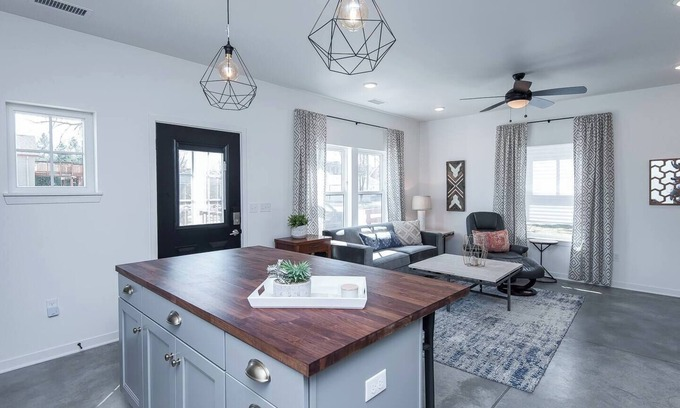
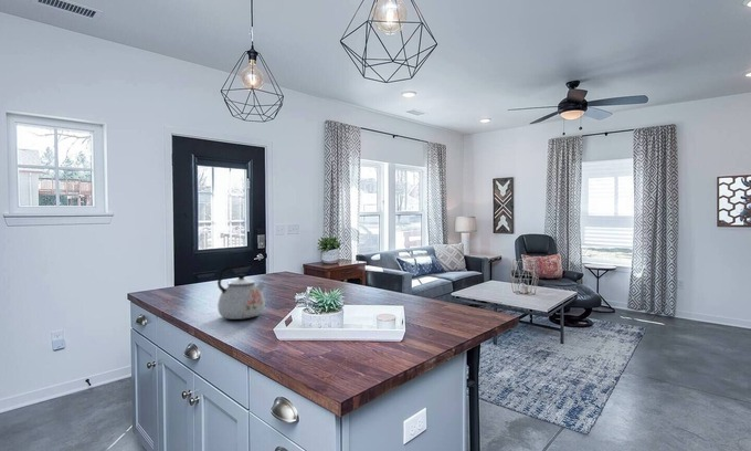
+ kettle (242, 290)
